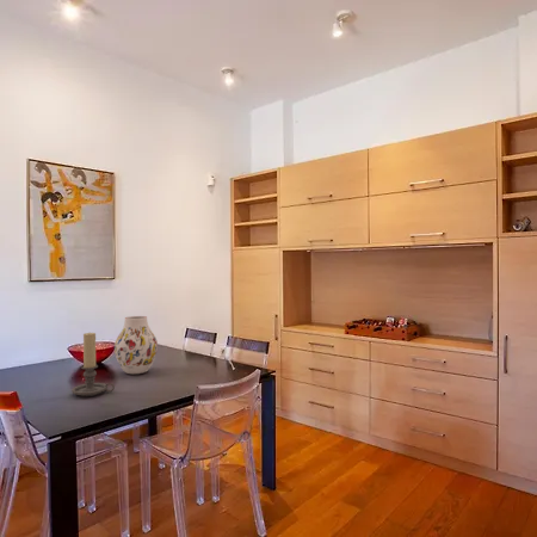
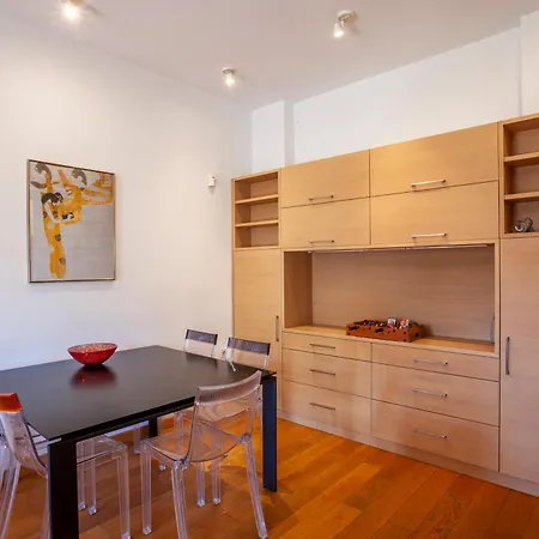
- vase (136, 345)
- candle holder (93, 362)
